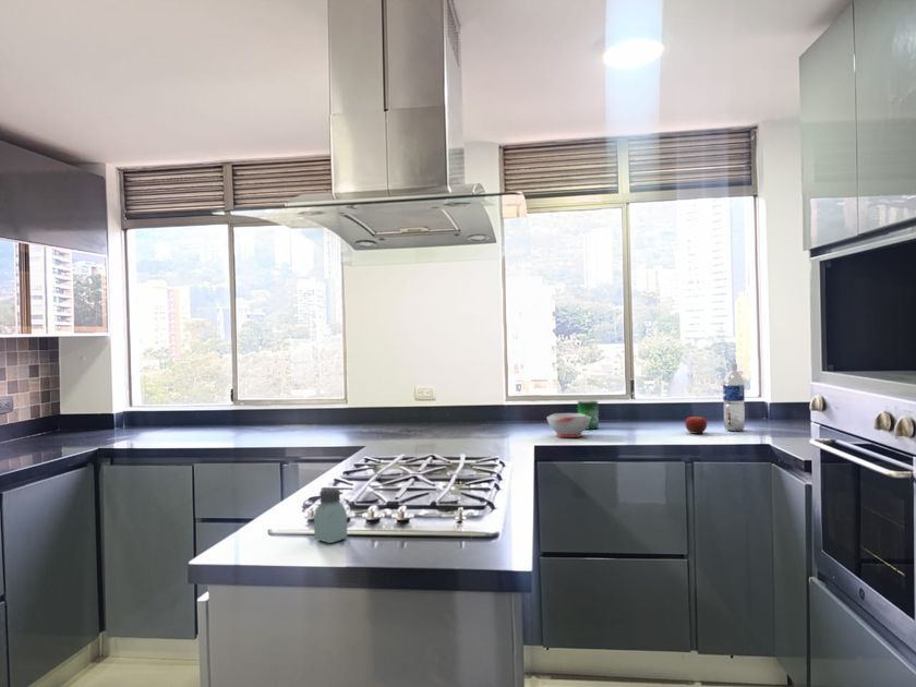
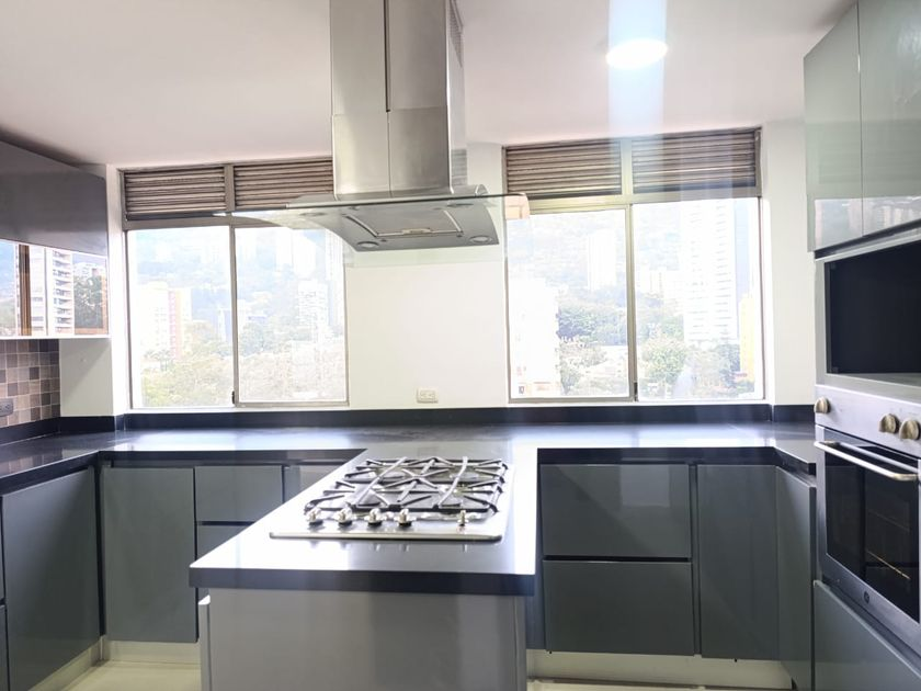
- soup bowl (568, 425)
- saltshaker (330, 515)
- water bottle (733, 397)
- beverage can (588, 414)
- fruit (696, 423)
